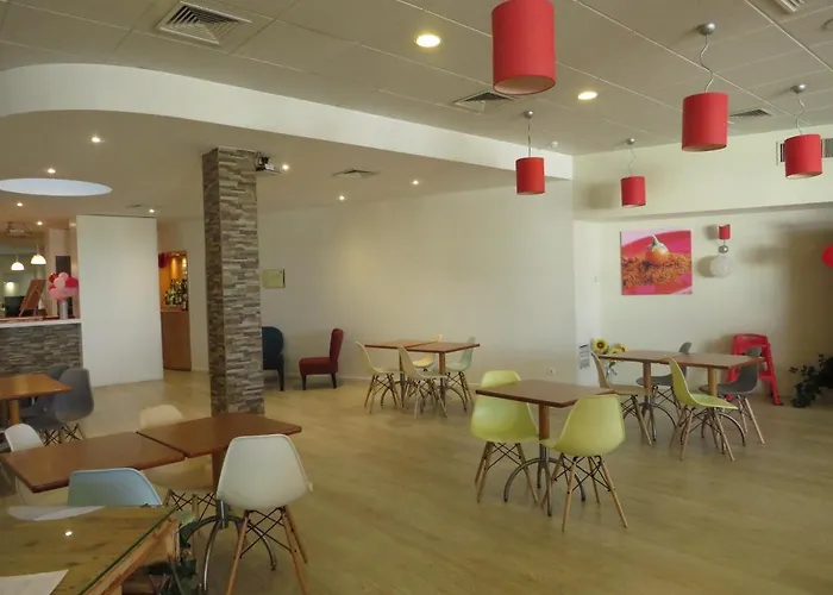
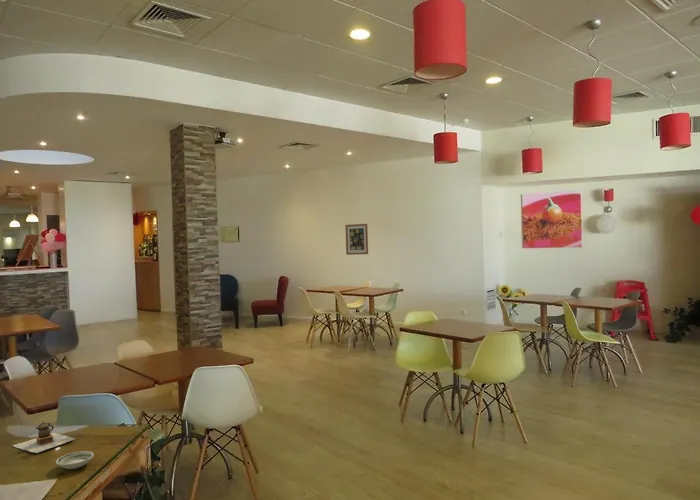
+ teapot (44, 432)
+ wall art (356, 239)
+ saucer (75, 461)
